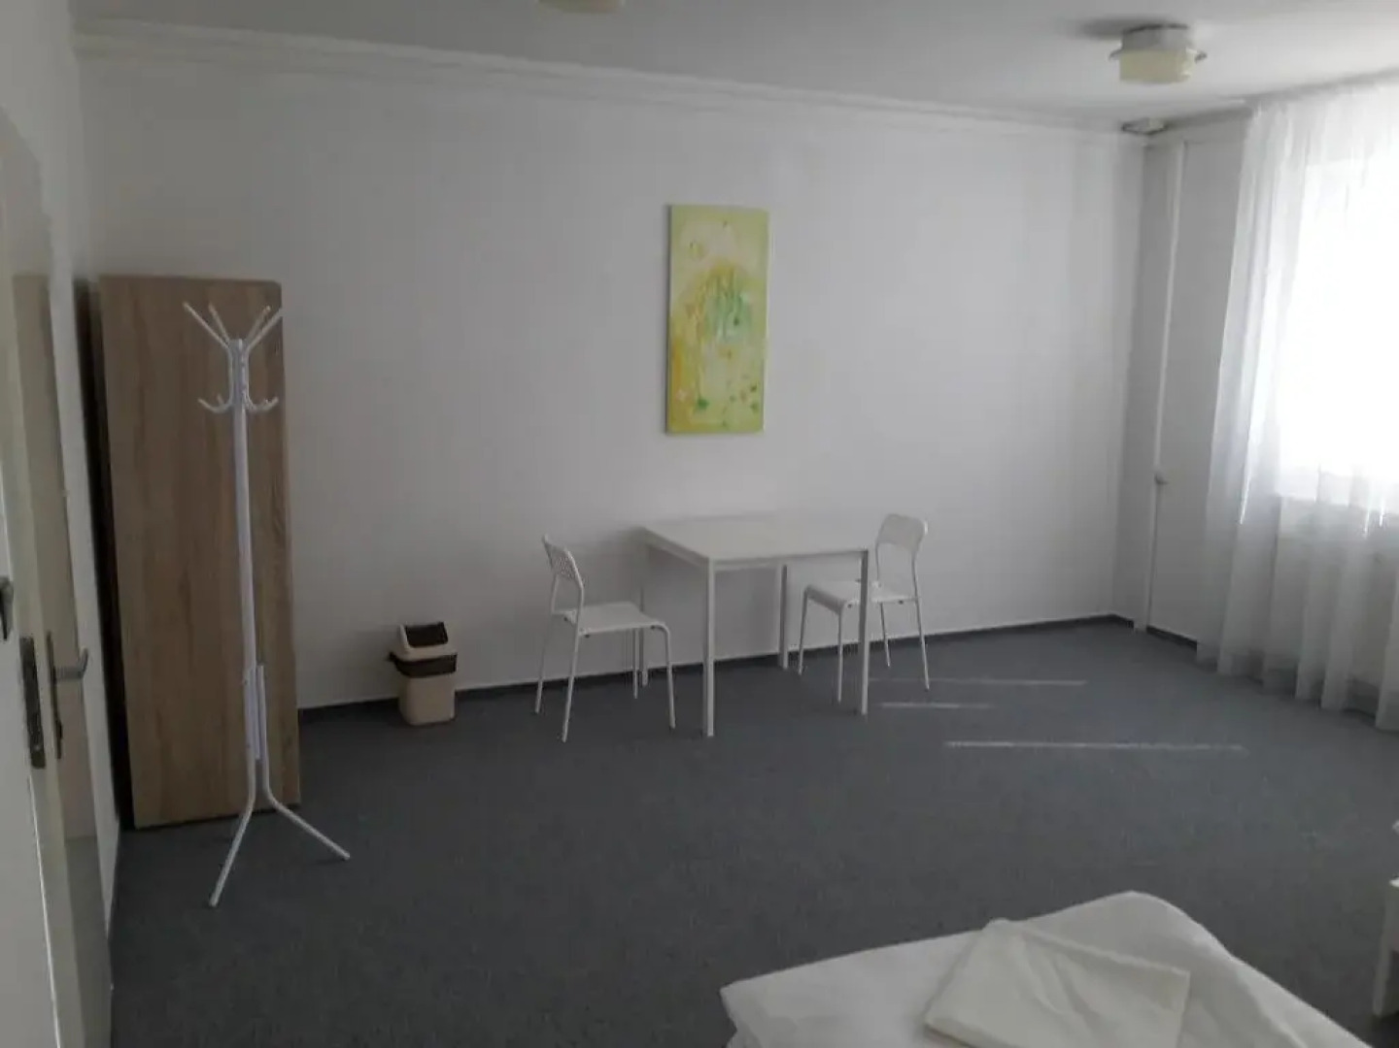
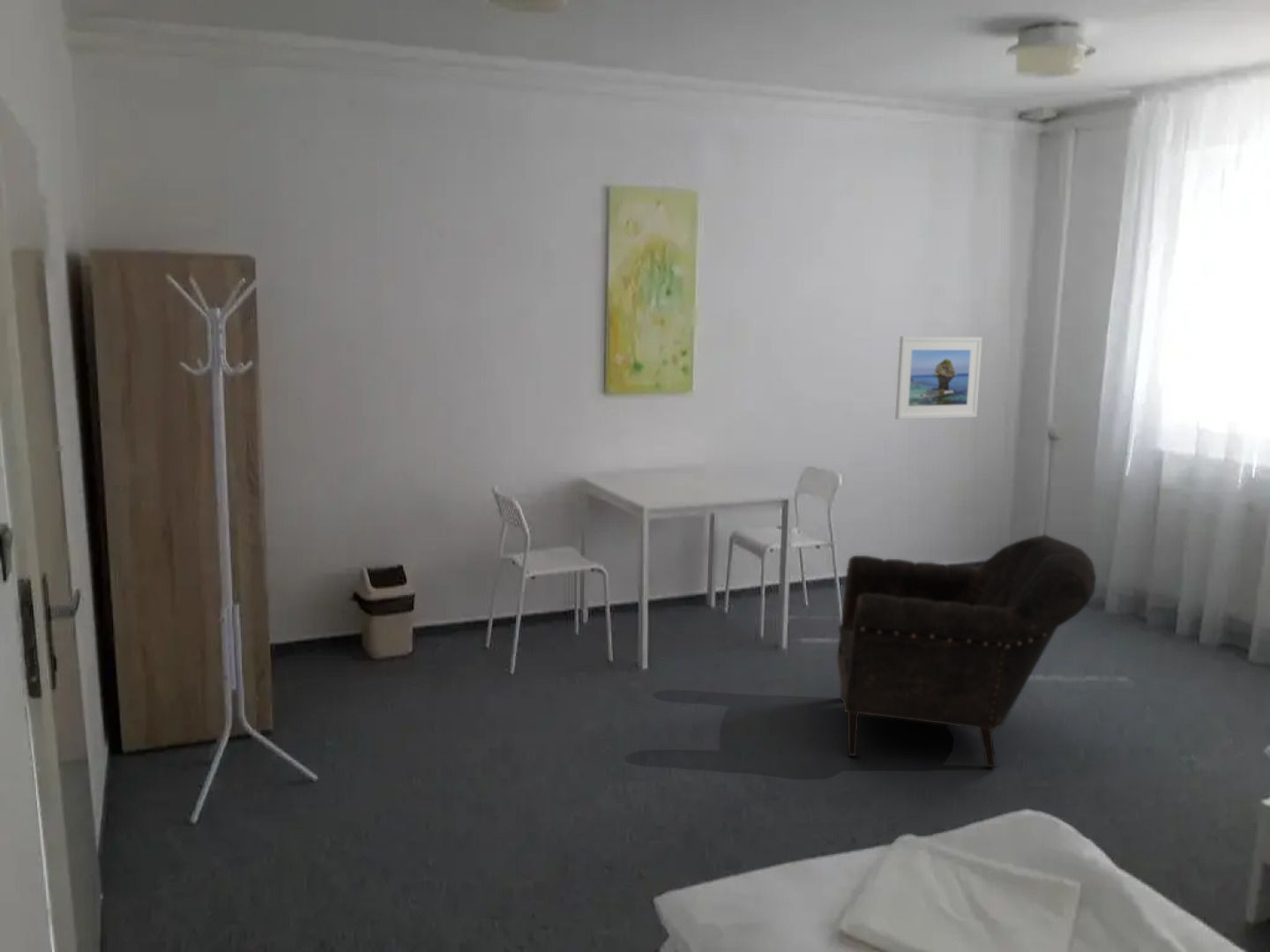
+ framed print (939, 377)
+ armchair (960, 637)
